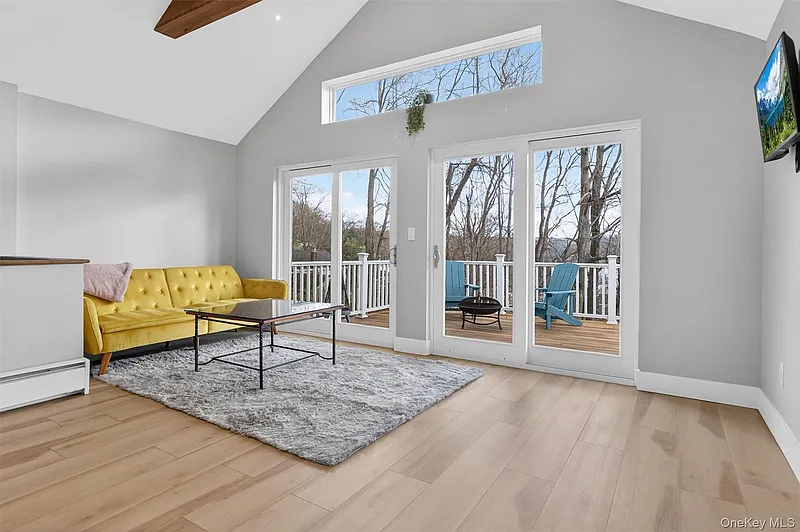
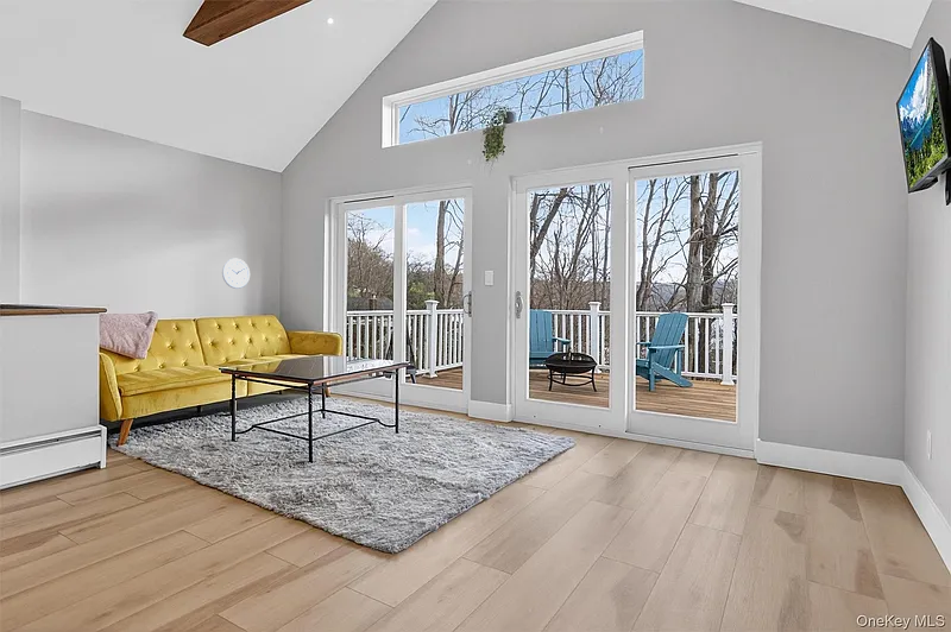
+ wall clock (237, 273)
